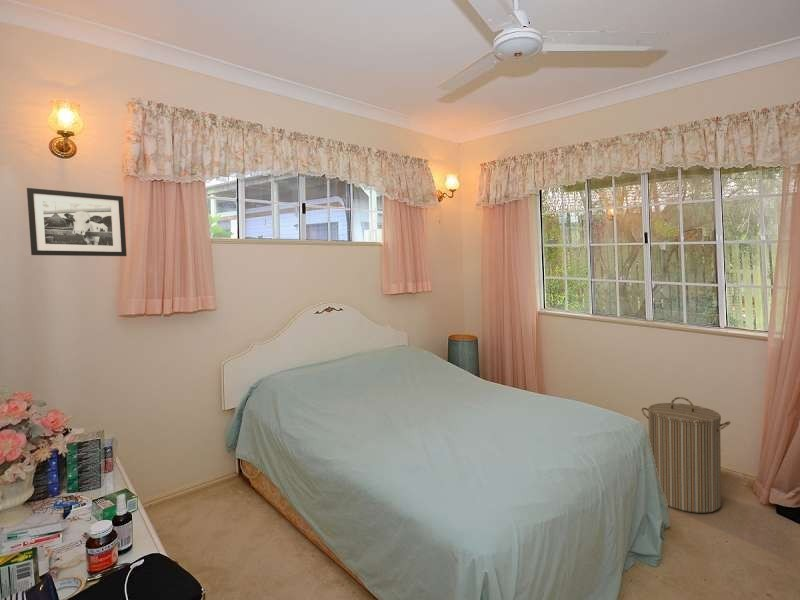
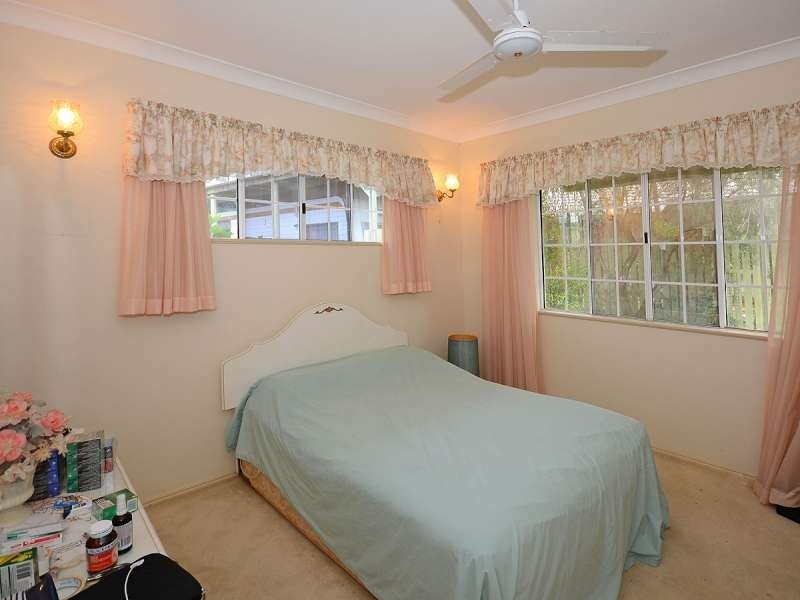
- laundry hamper (683, 447)
- picture frame (79, 224)
